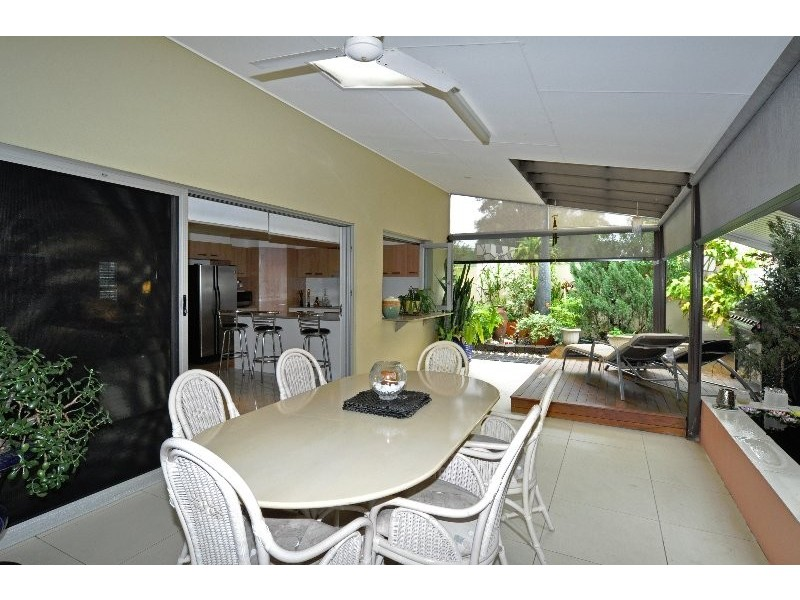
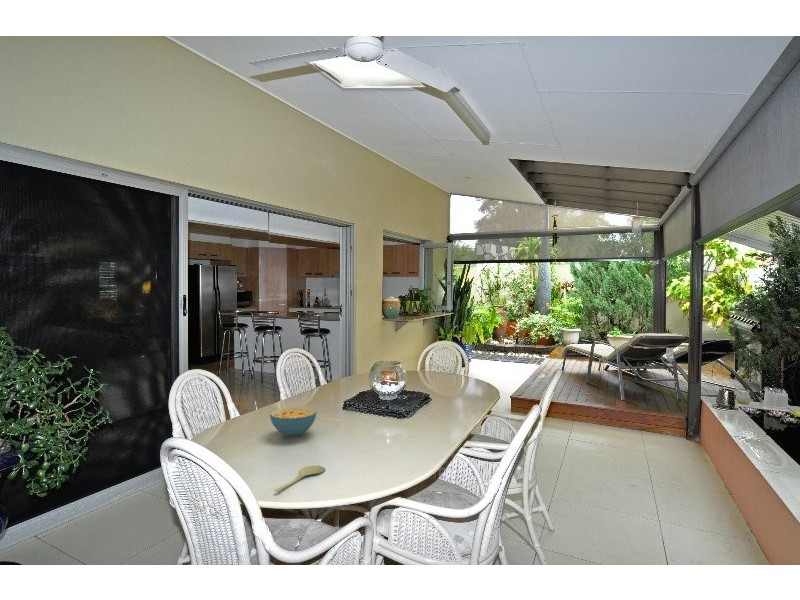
+ cereal bowl (293, 423)
+ spoon (299, 477)
